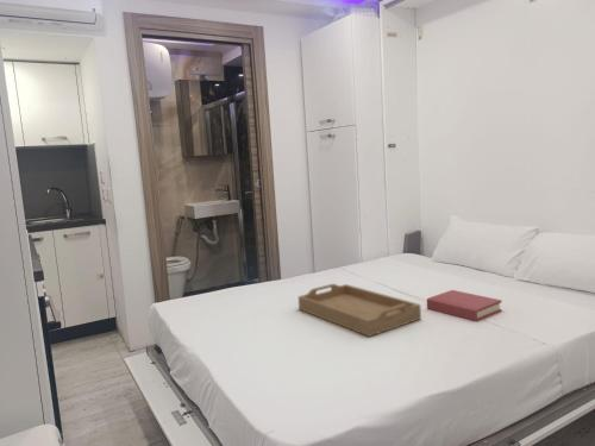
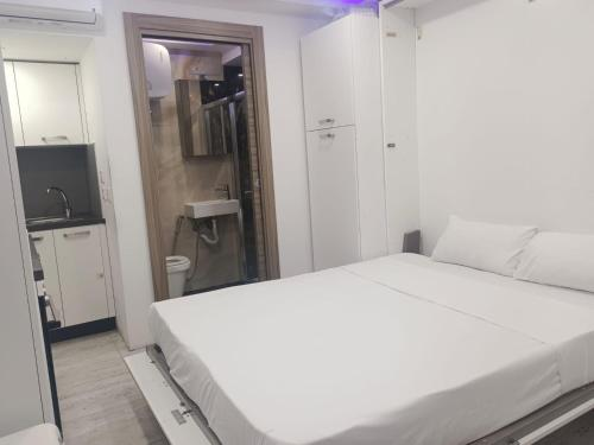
- serving tray (356, 304)
- hardback book (463, 304)
